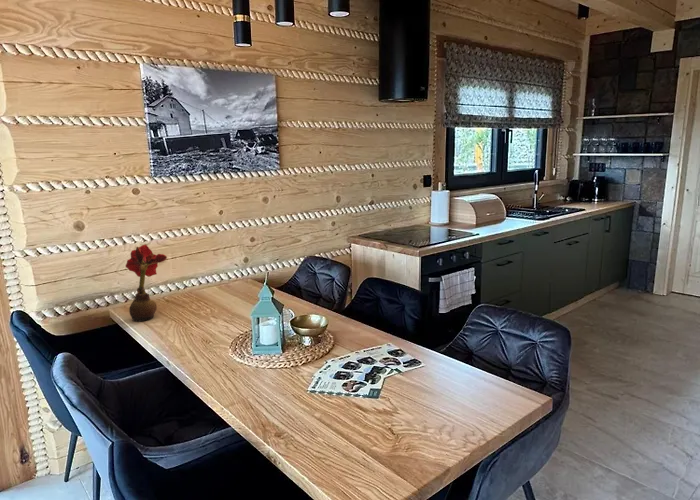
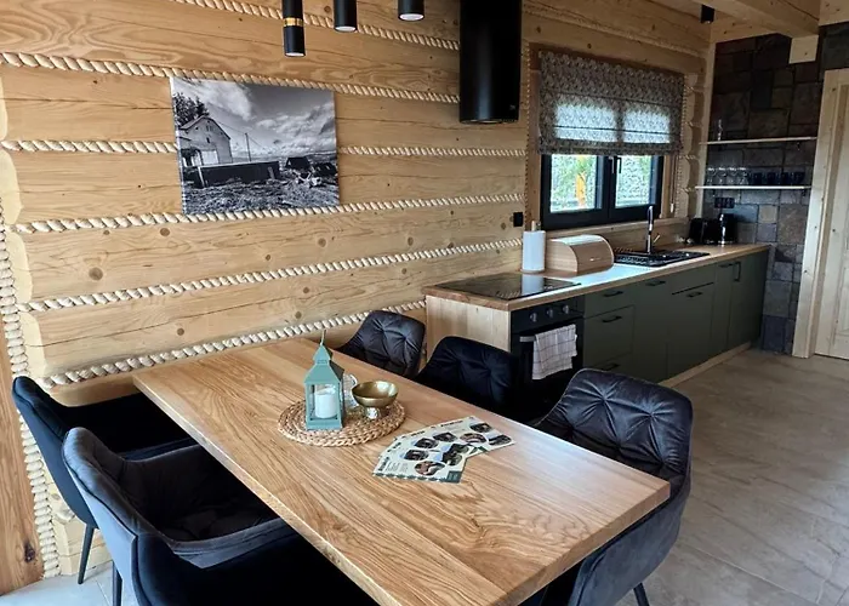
- flower (144, 279)
